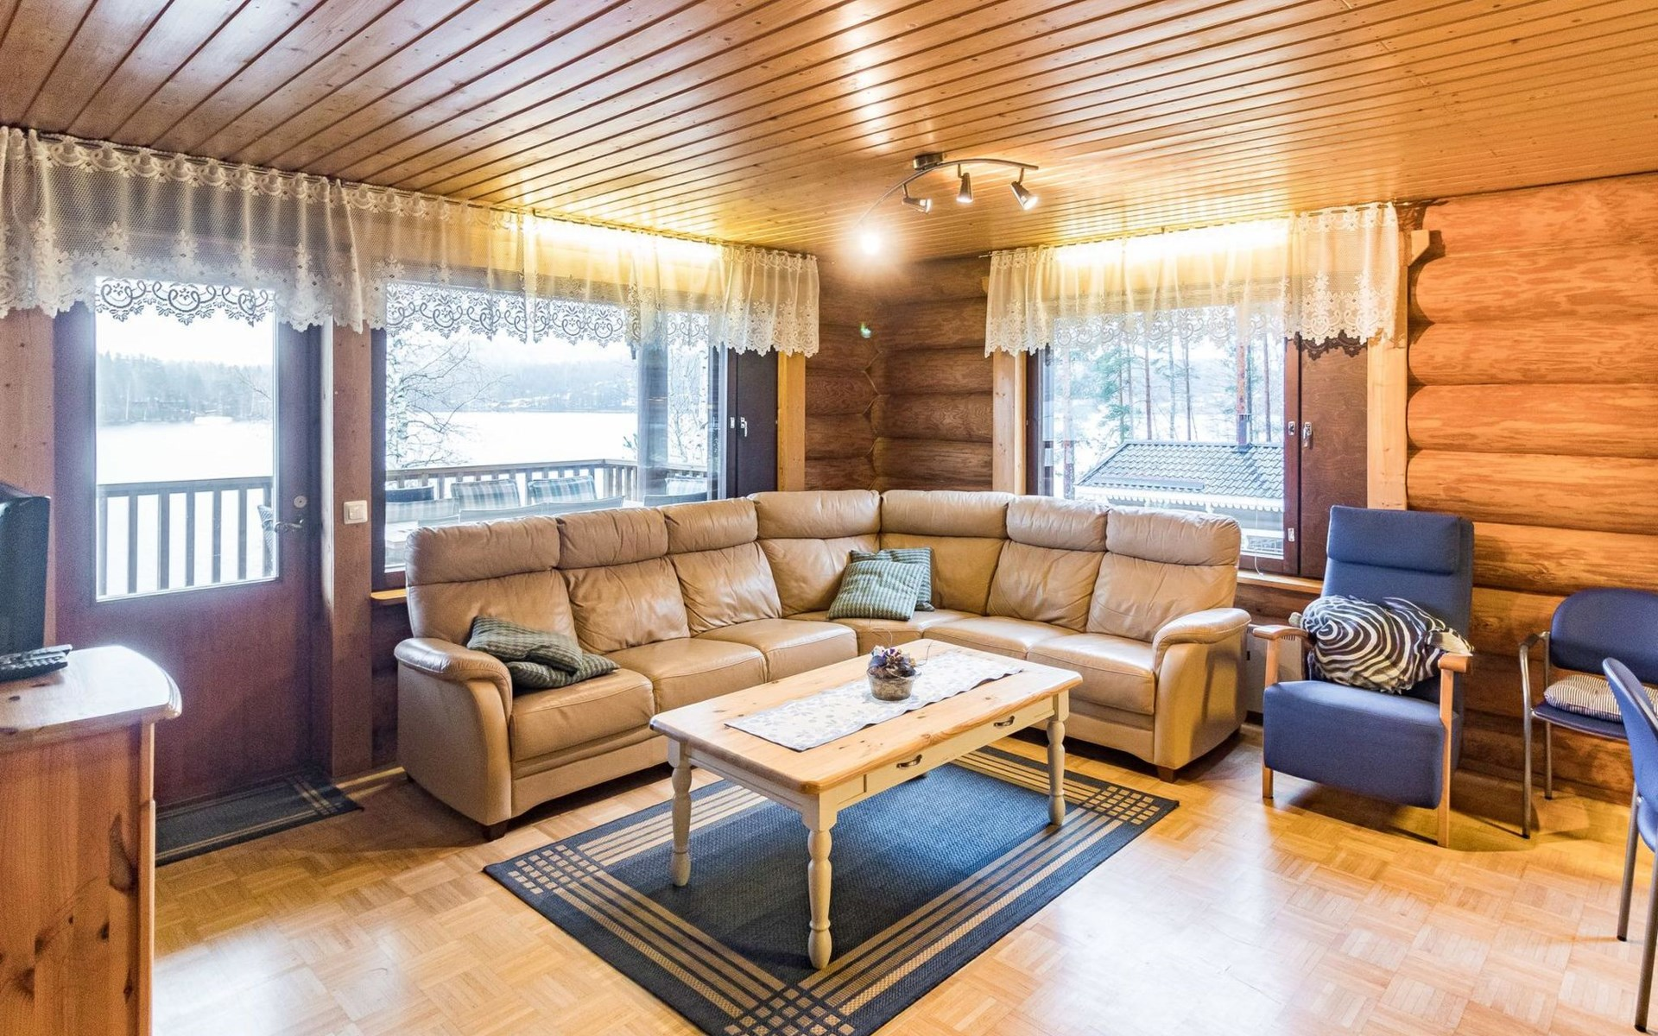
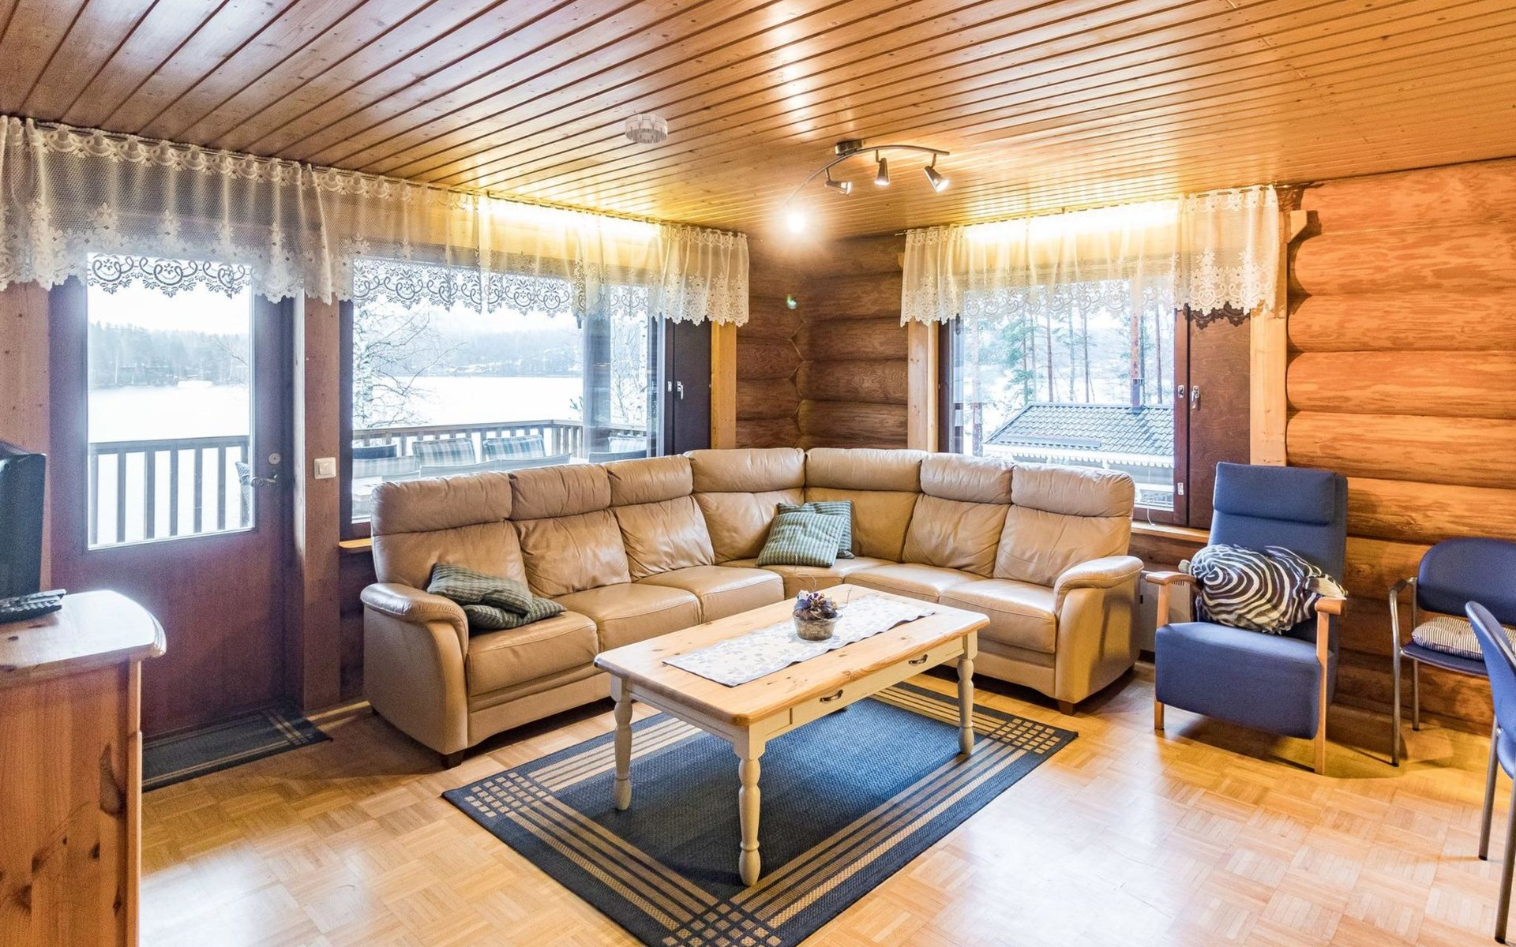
+ smoke detector (646, 128)
